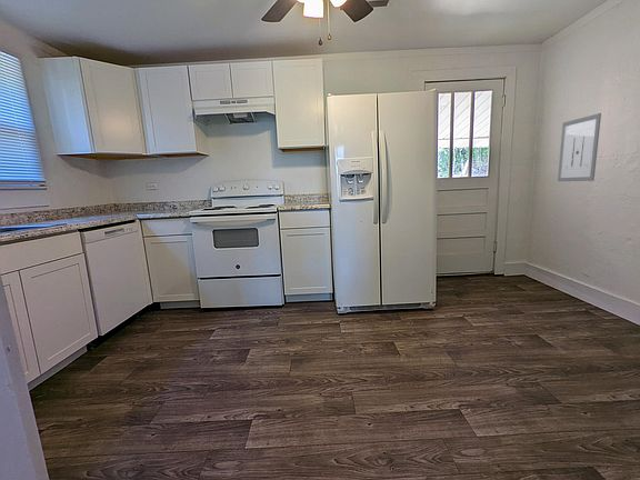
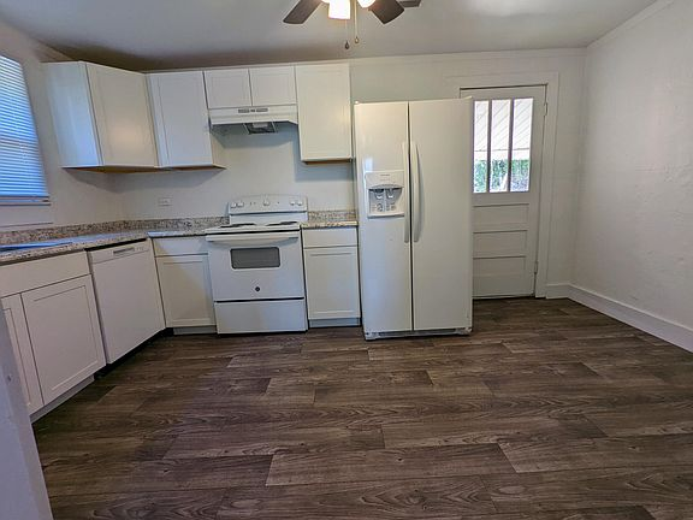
- wall art (577, 150)
